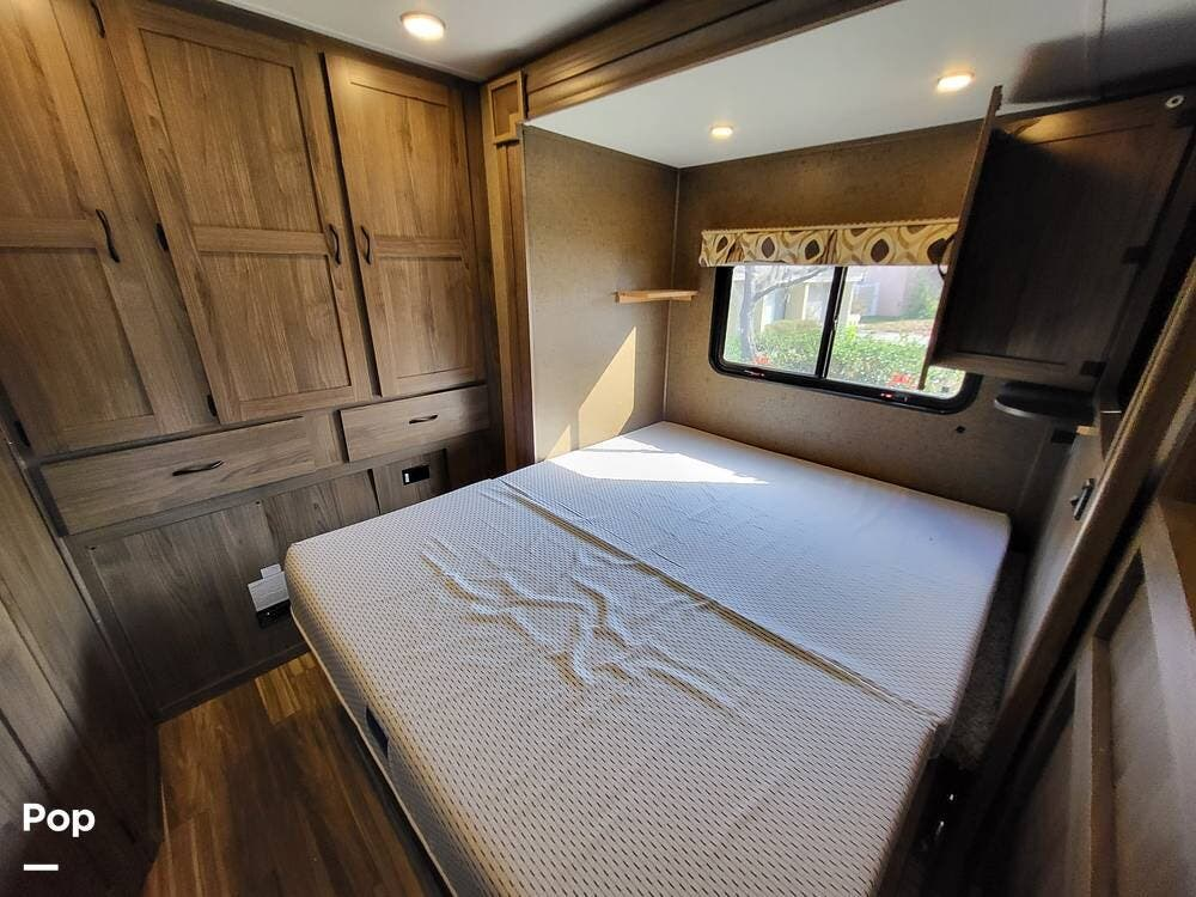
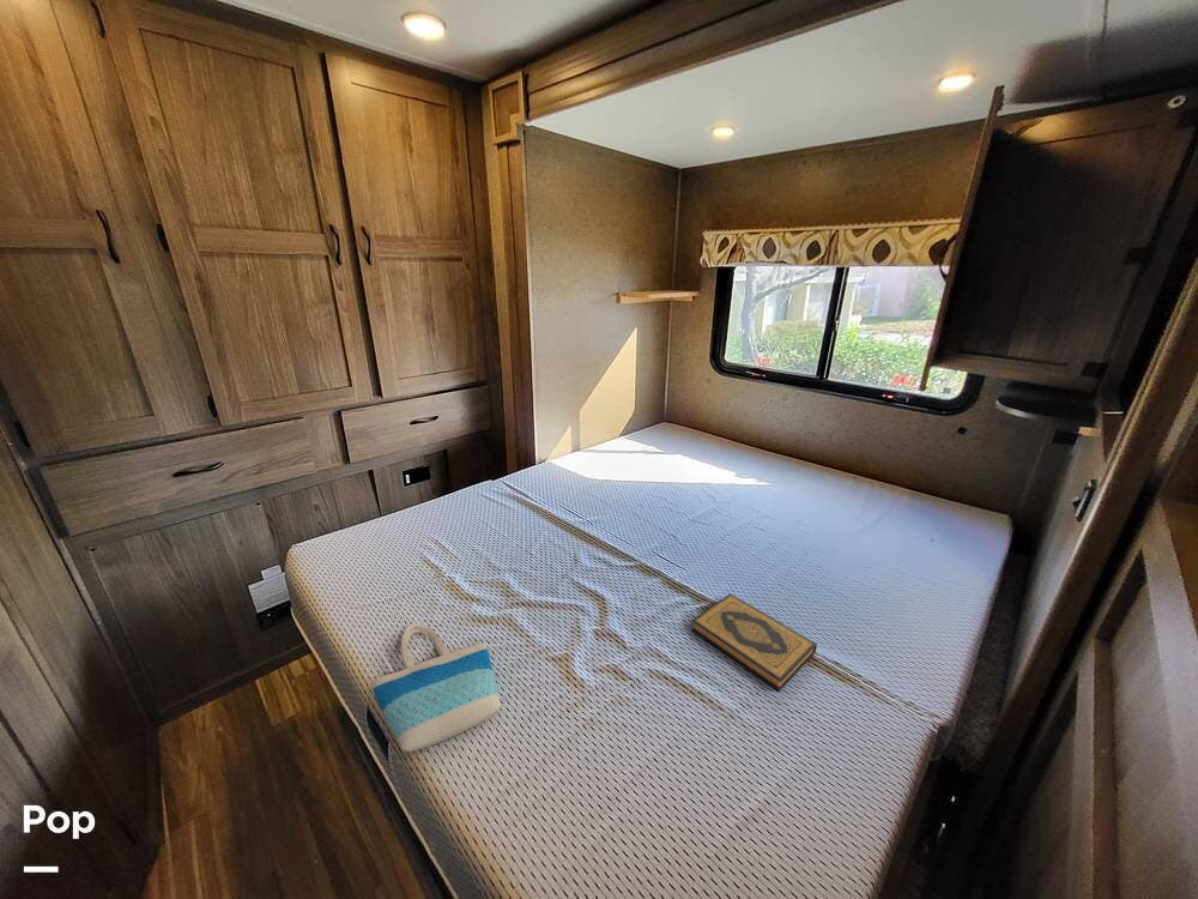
+ hardback book (751, 635)
+ tote bag (435, 668)
